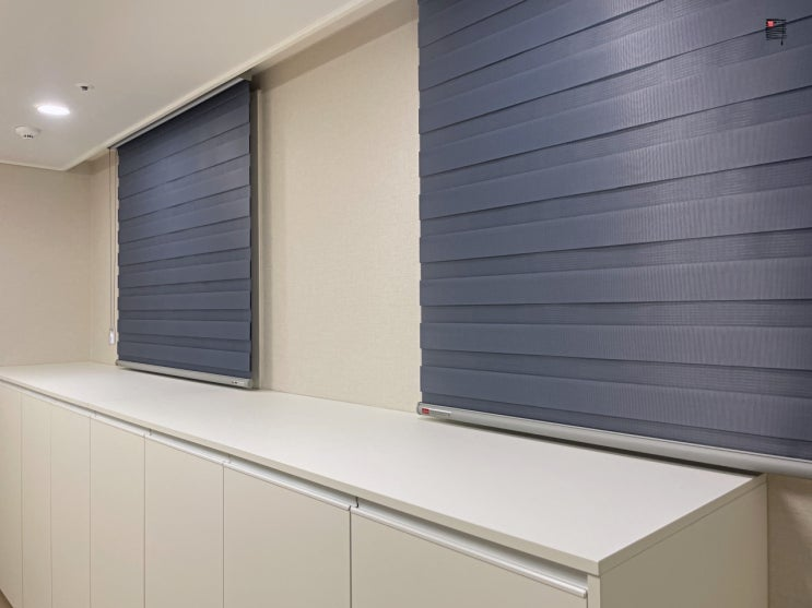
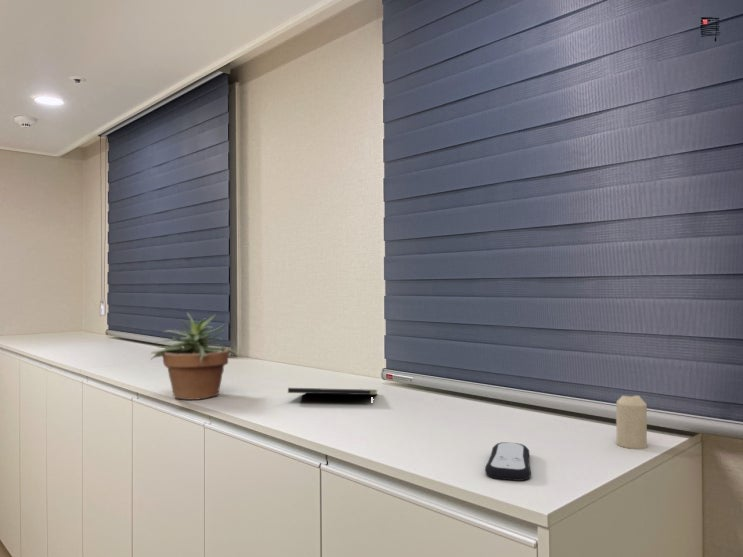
+ notepad (334, 391)
+ potted plant (199, 354)
+ remote control (509, 459)
+ candle (631, 420)
